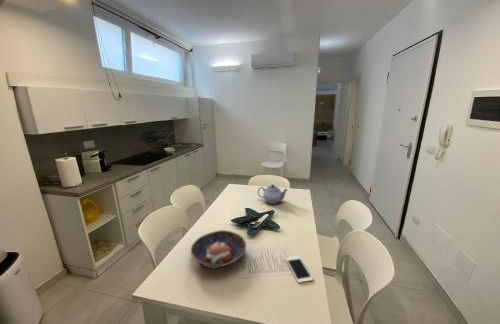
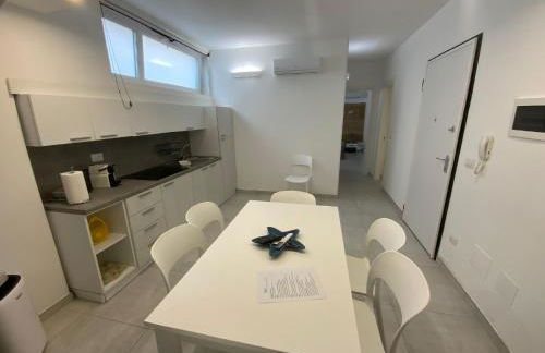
- bowl (219, 249)
- teapot (272, 193)
- cell phone (298, 268)
